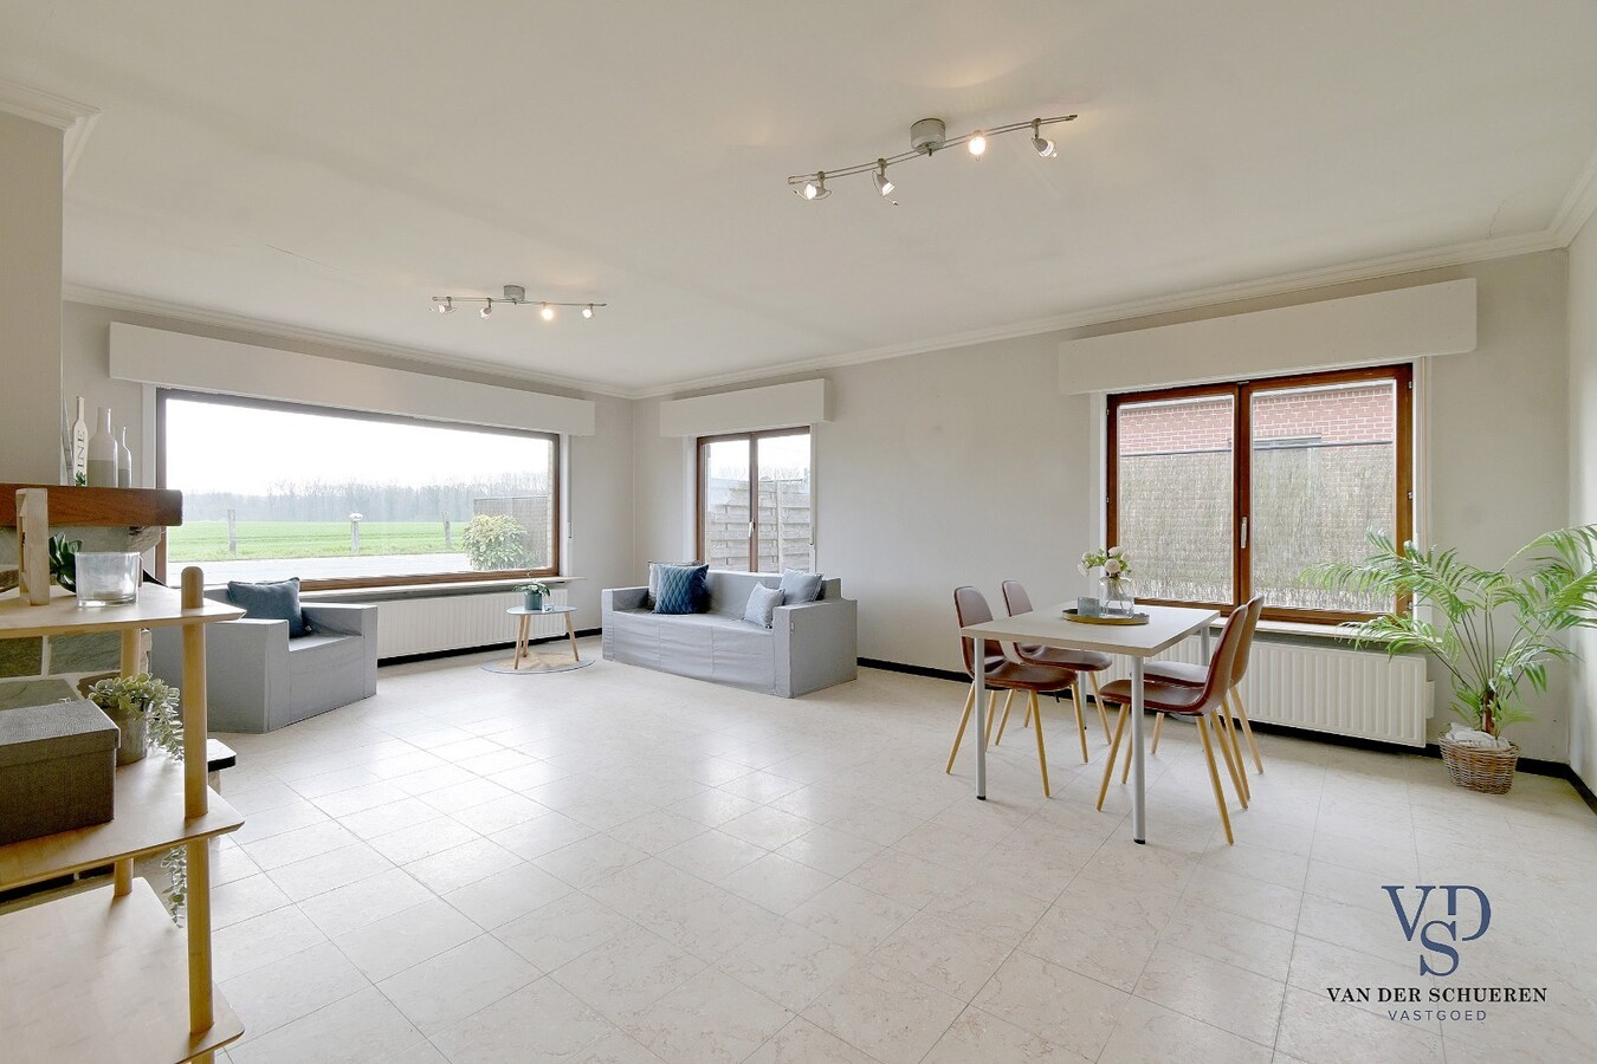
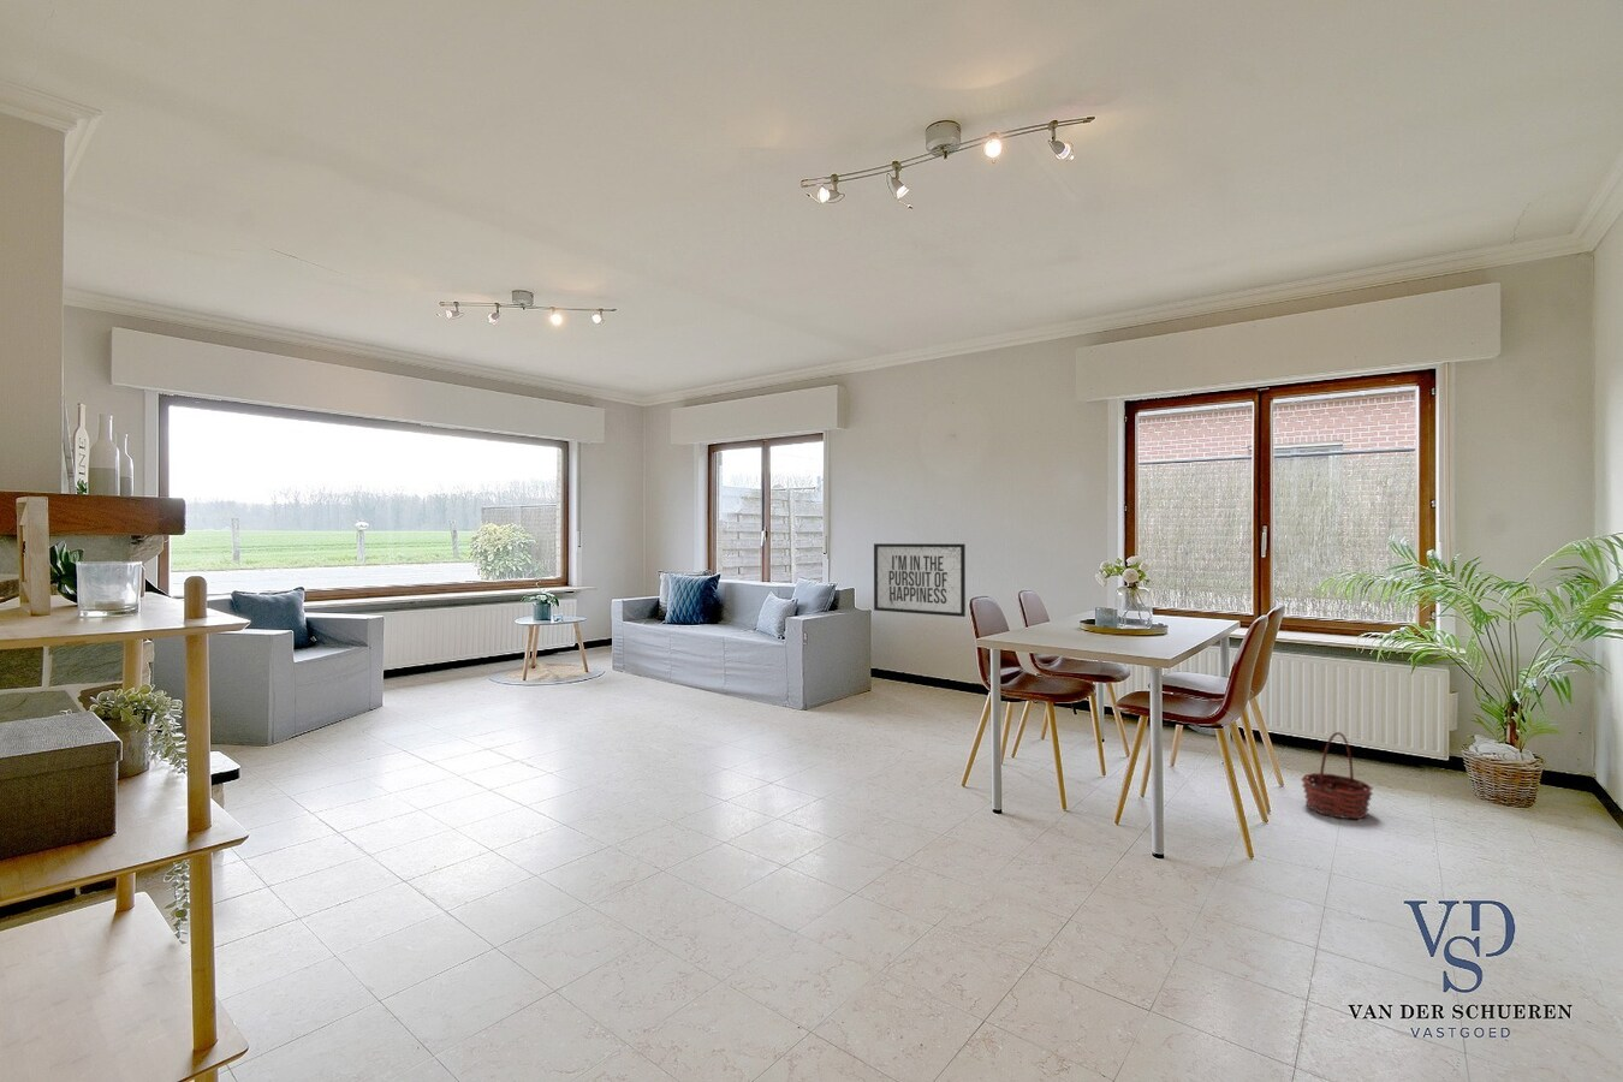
+ basket (1334, 774)
+ mirror (918, 578)
